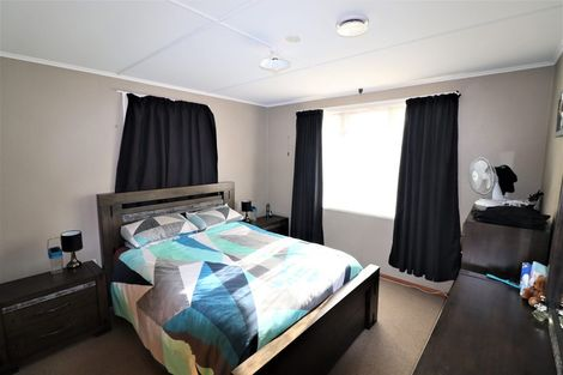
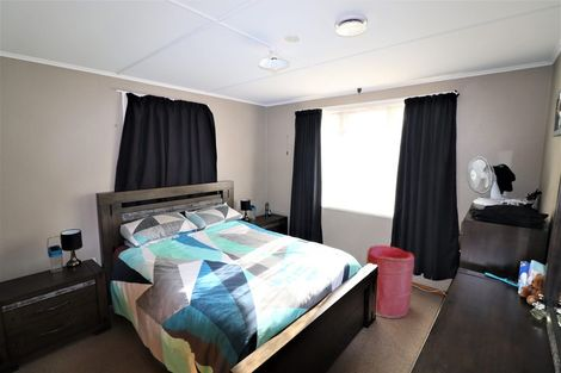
+ laundry hamper (388, 278)
